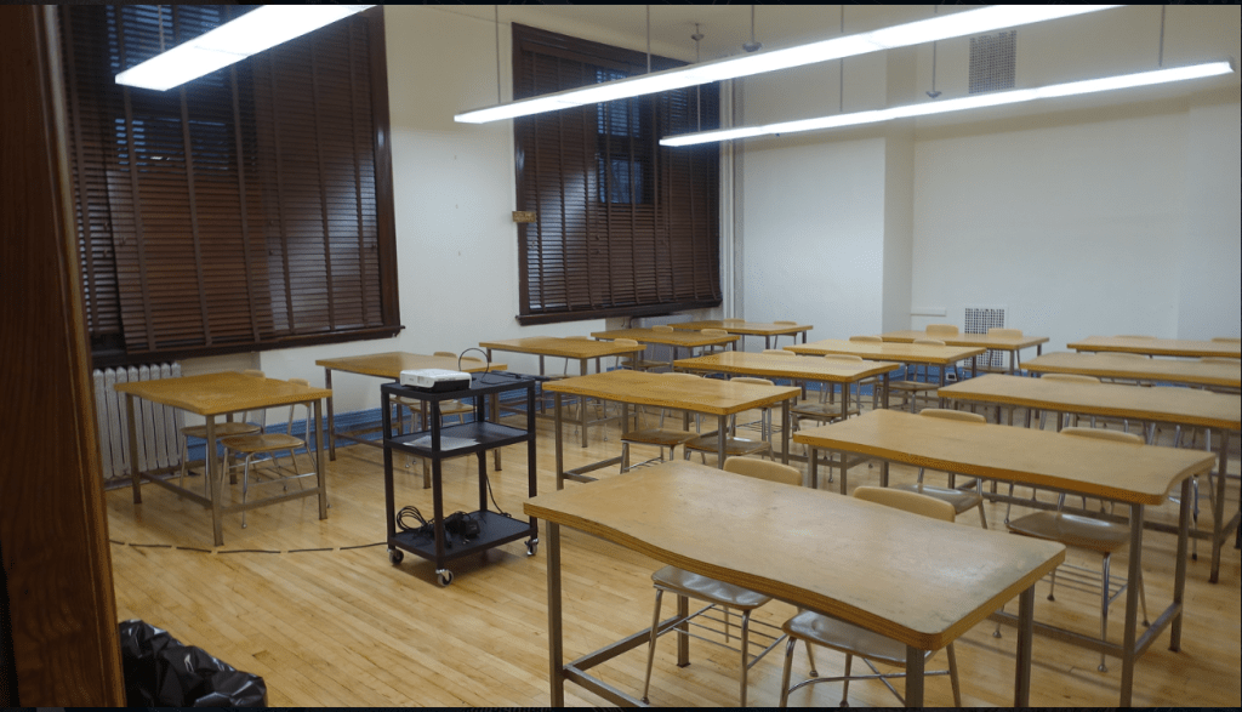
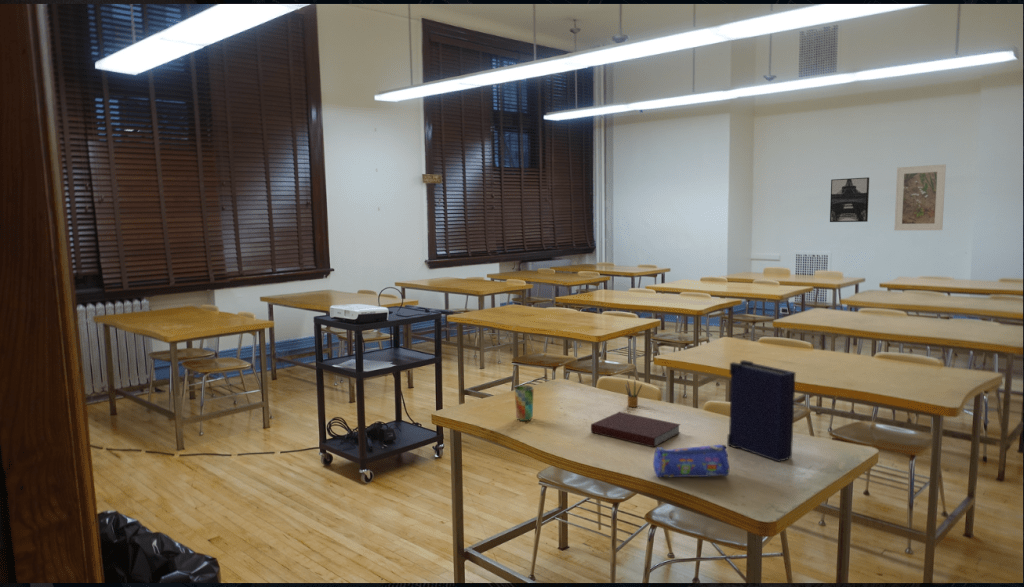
+ book (763, 408)
+ pencil case (691, 460)
+ notebook (635, 428)
+ wall art (849, 200)
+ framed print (919, 198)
+ pencil box (634, 393)
+ cup (524, 403)
